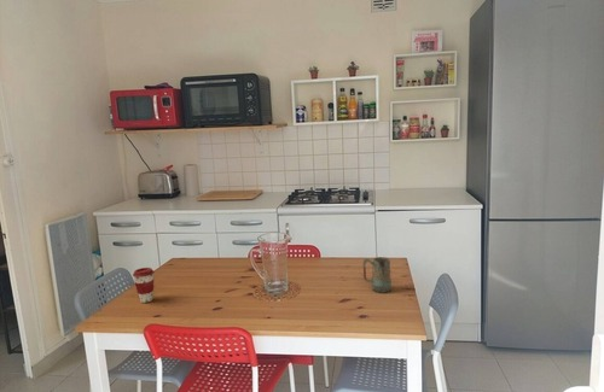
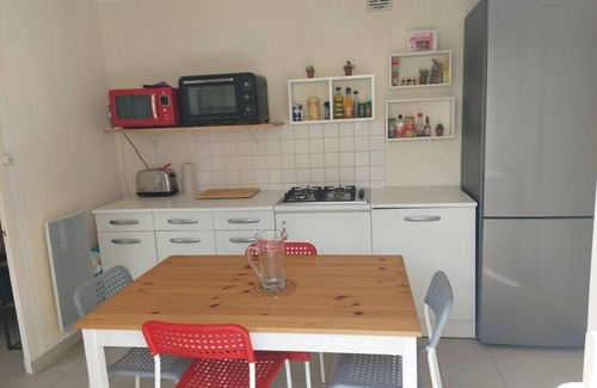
- mug (377, 274)
- coffee cup (144, 285)
